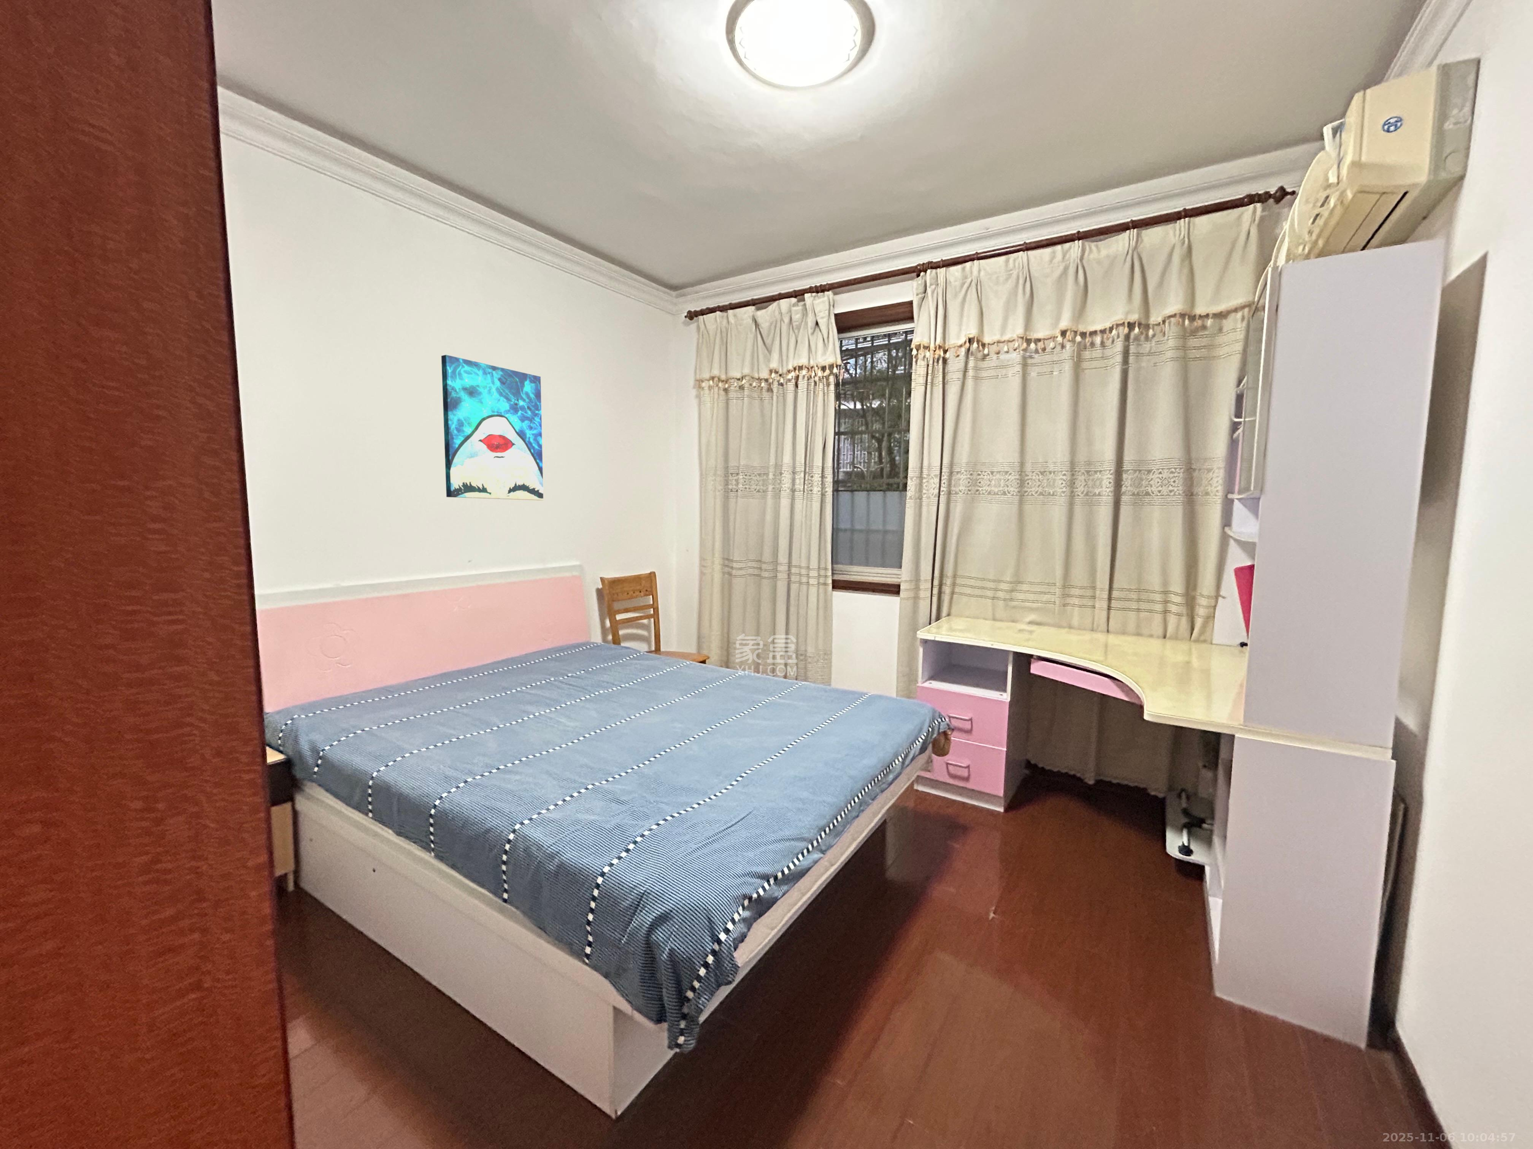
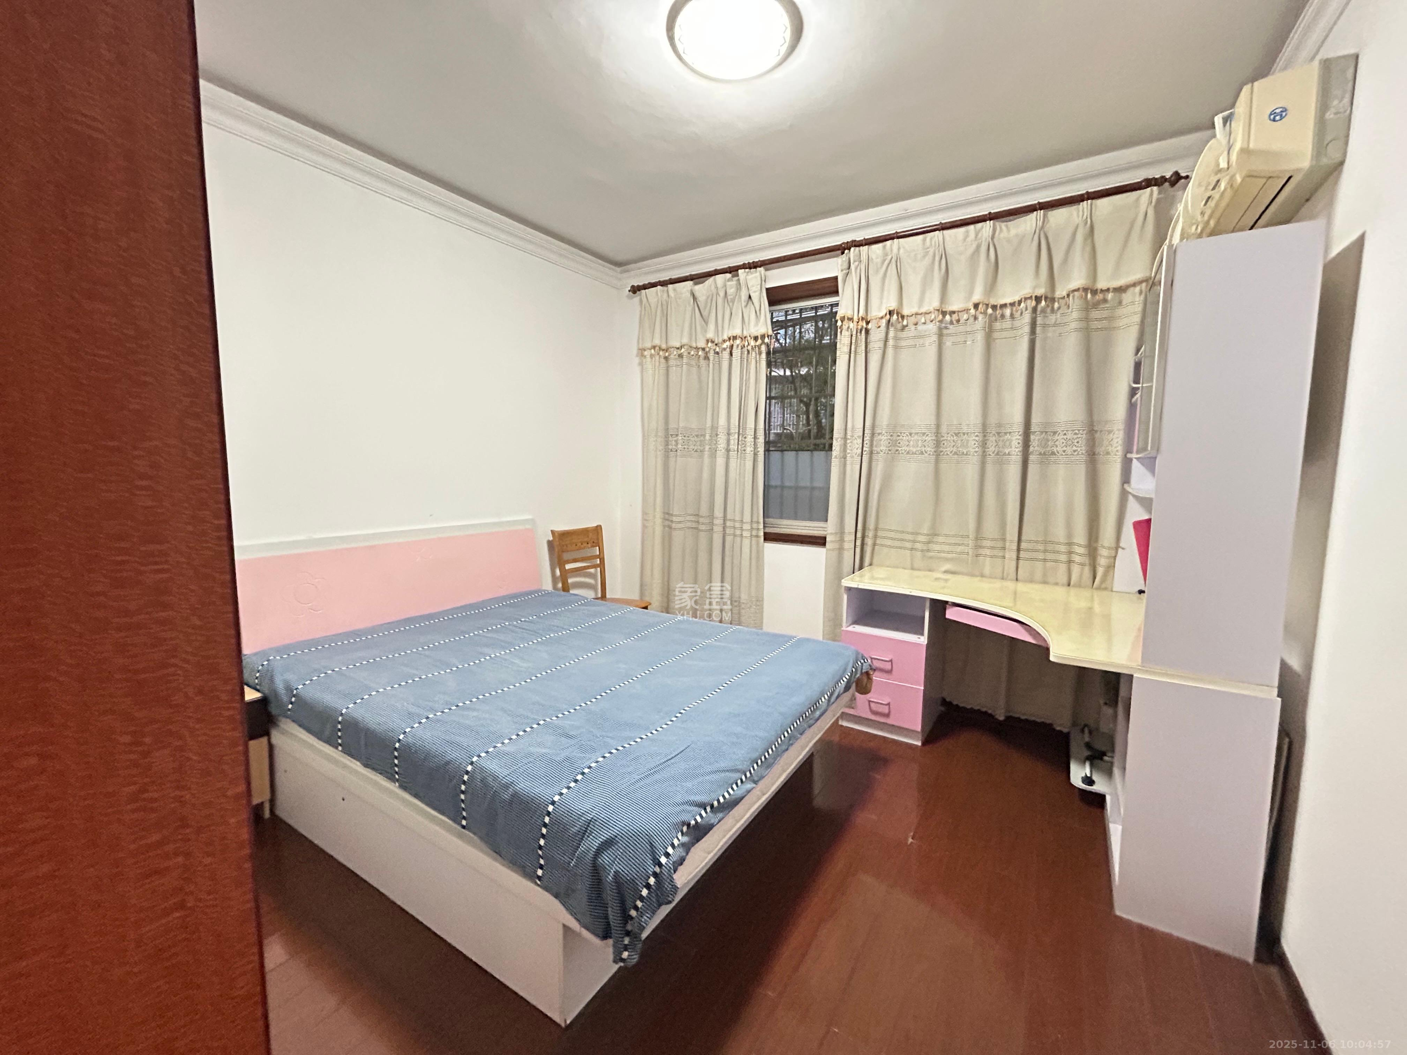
- wall art (496, 433)
